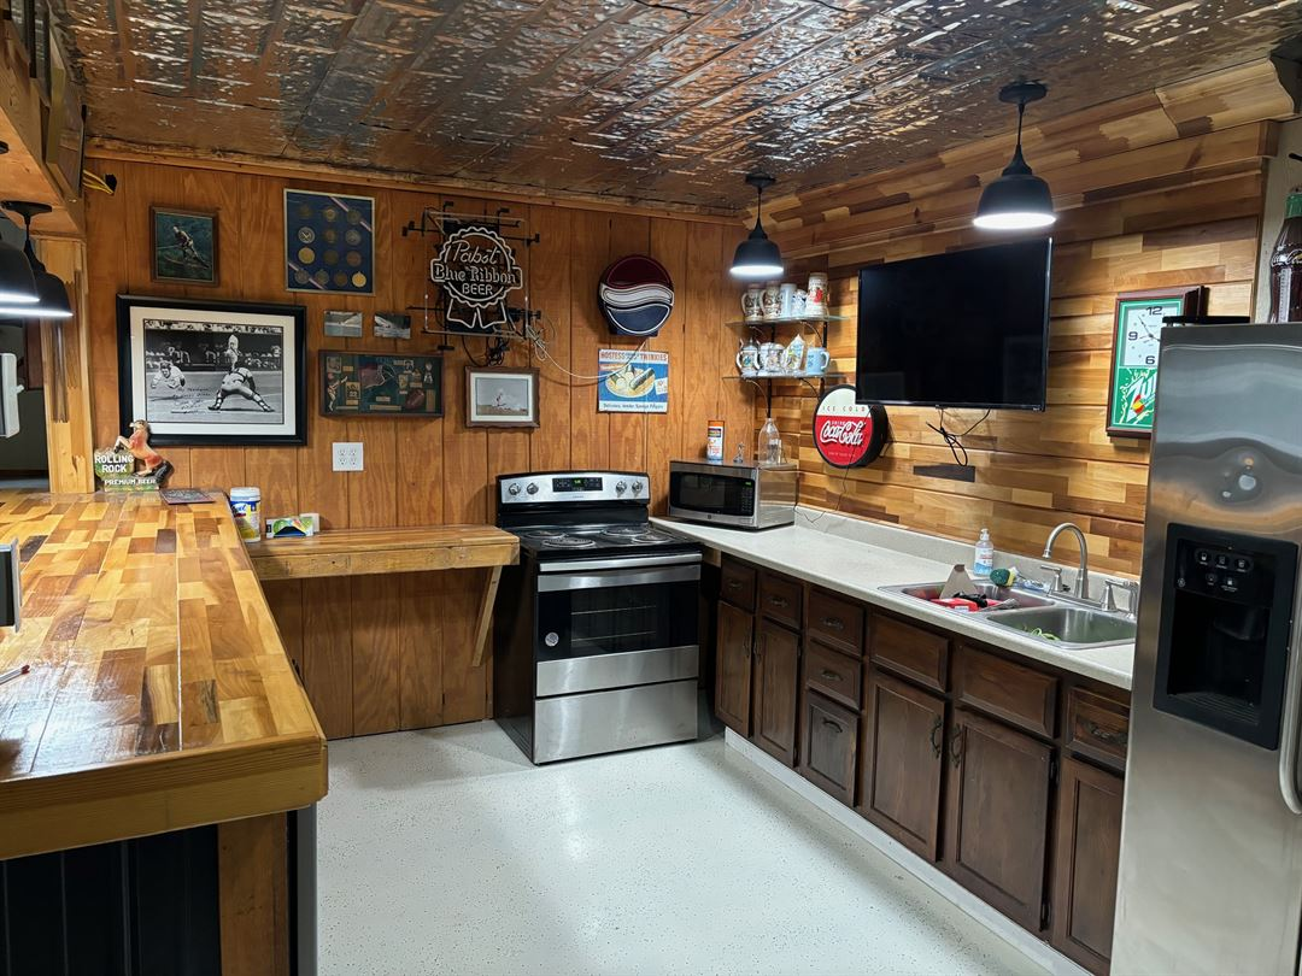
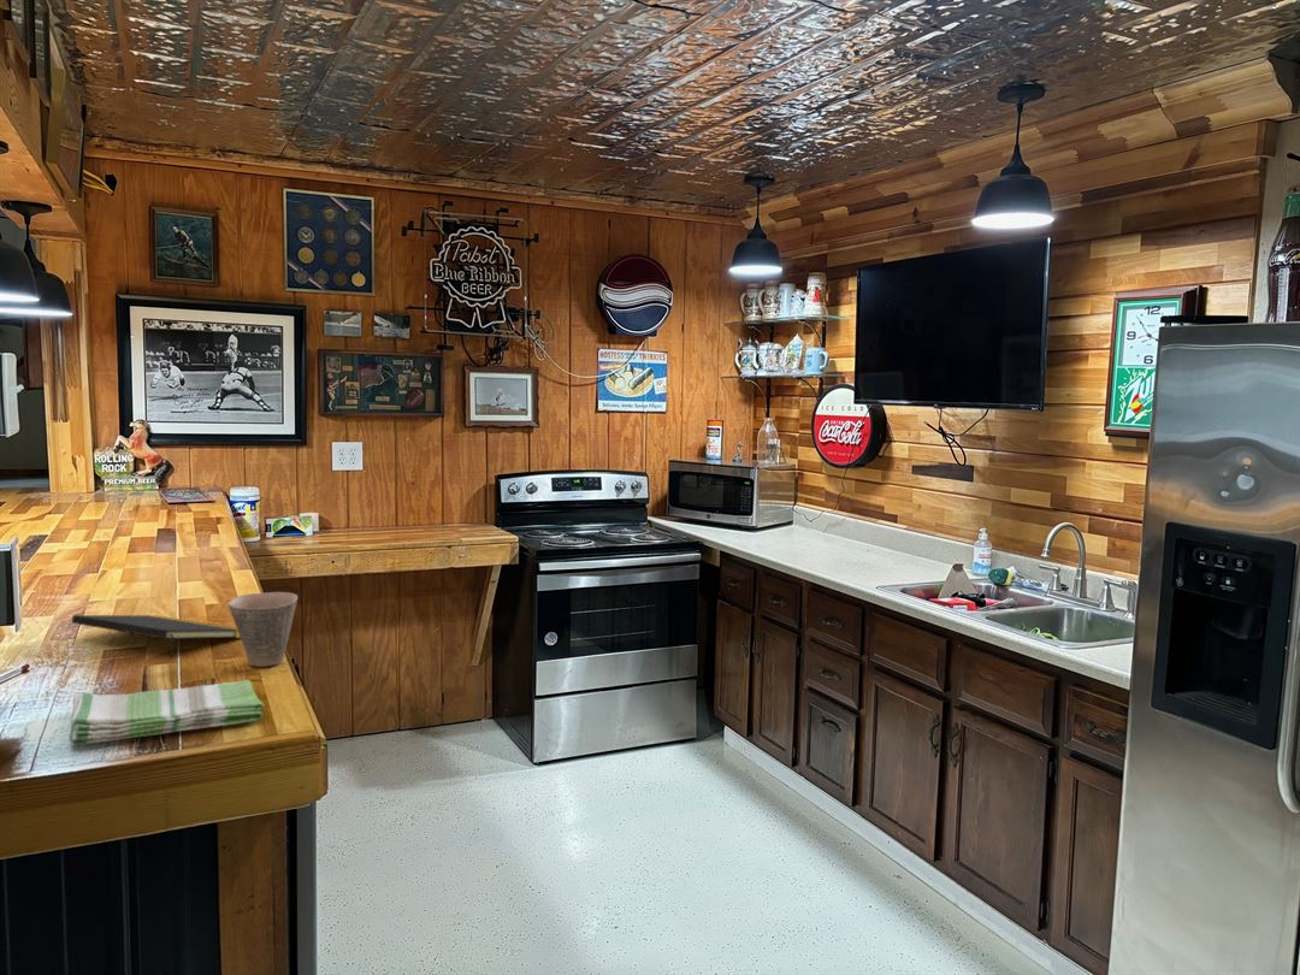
+ notepad (160, 626)
+ cup (264, 631)
+ dish towel (167, 703)
